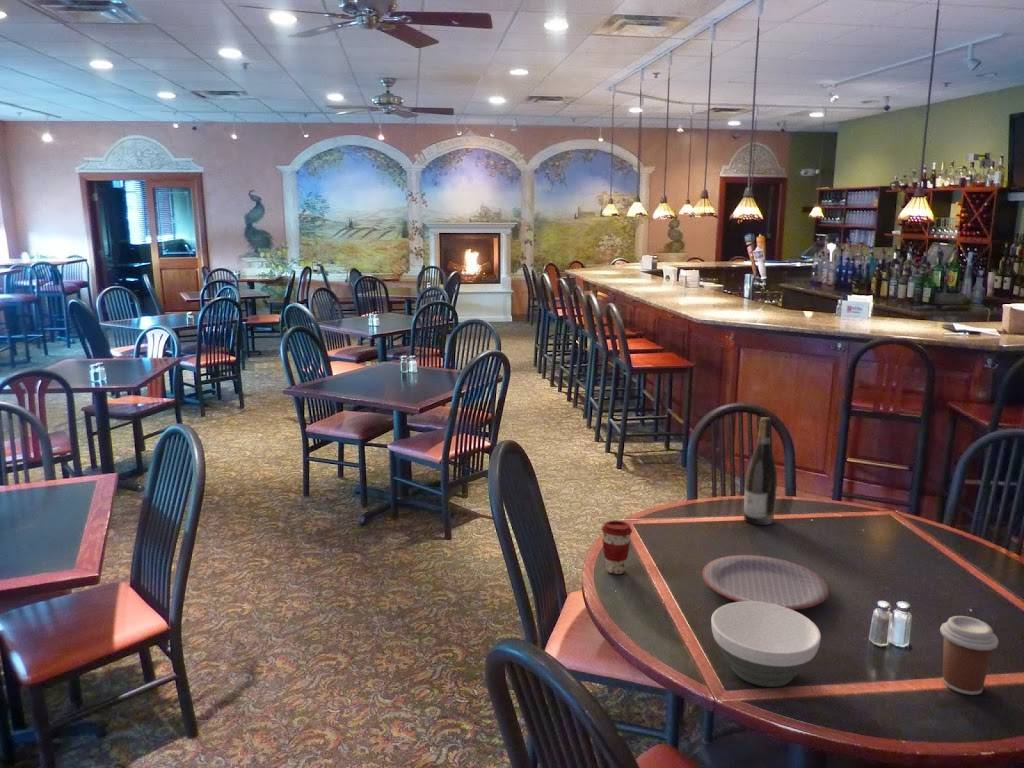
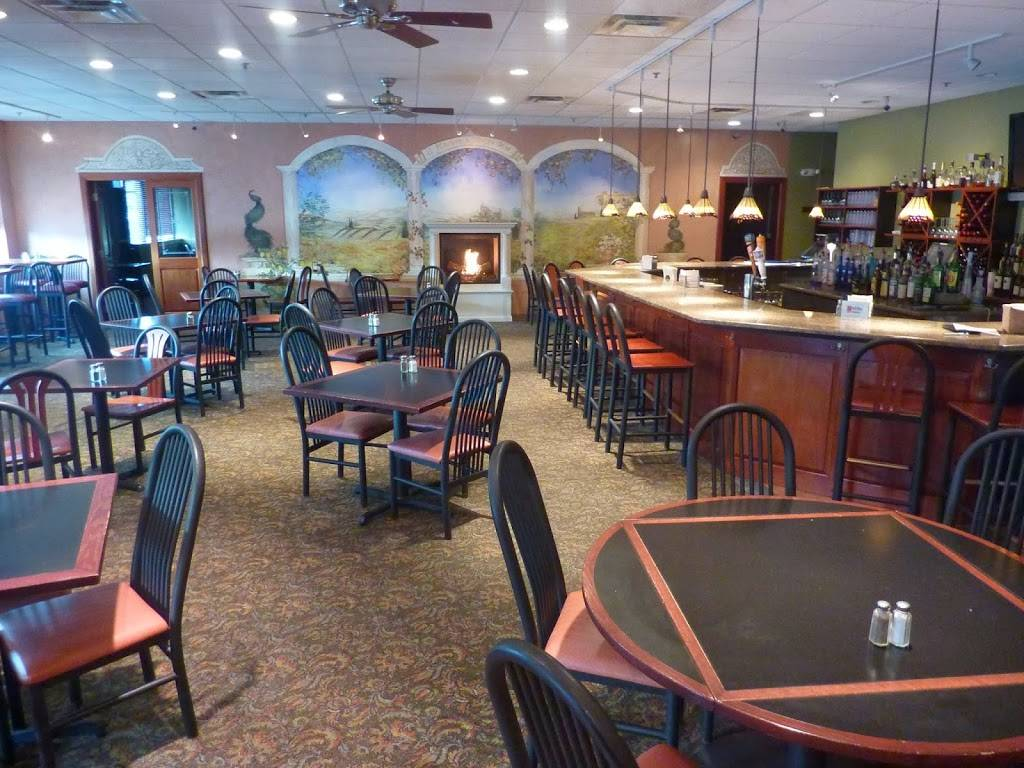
- coffee cup (966, 654)
- bowl (763, 648)
- coffee cup (616, 547)
- wine bottle (761, 469)
- plate (763, 583)
